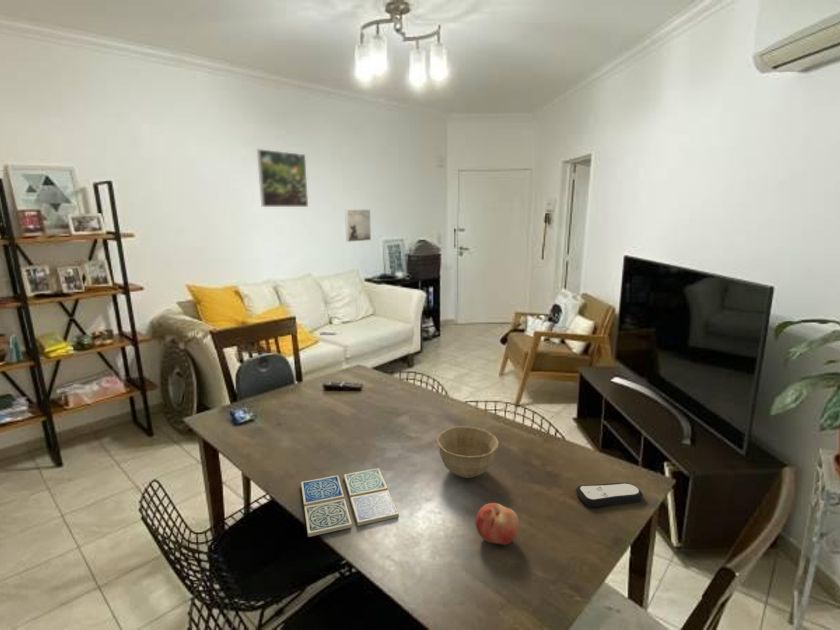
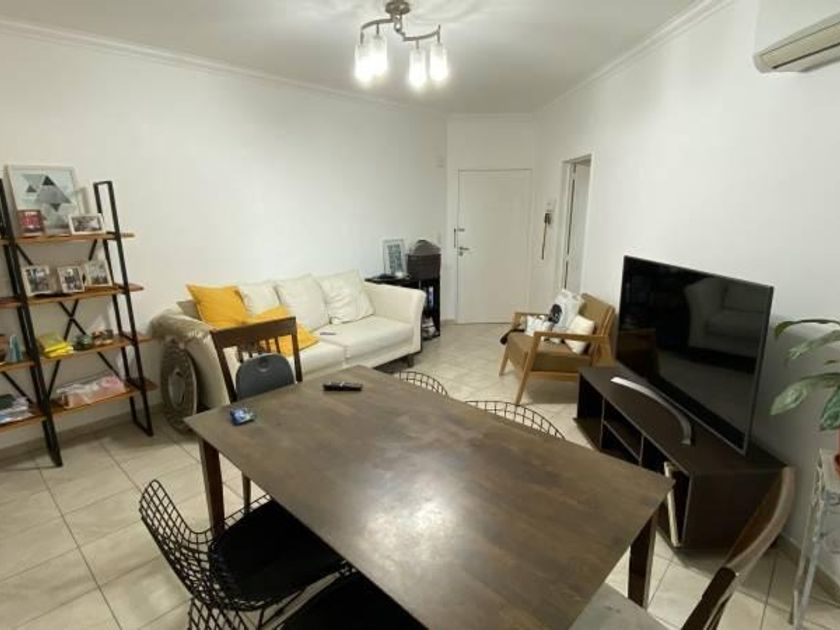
- drink coaster (344, 499)
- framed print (358, 225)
- bowl (466, 456)
- remote control (609, 493)
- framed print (283, 179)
- fruit (497, 524)
